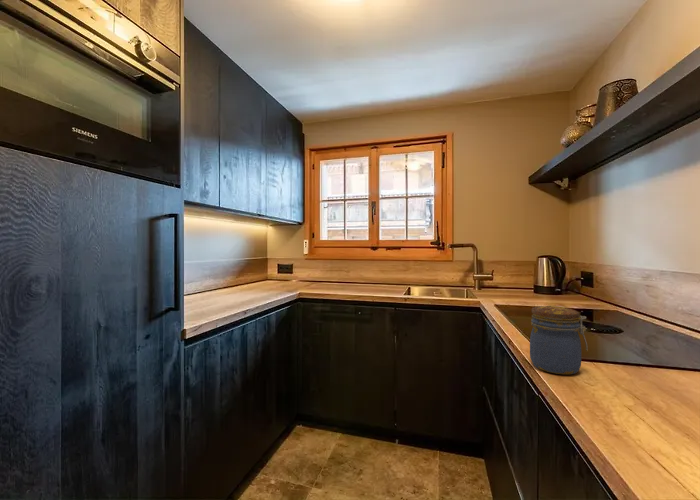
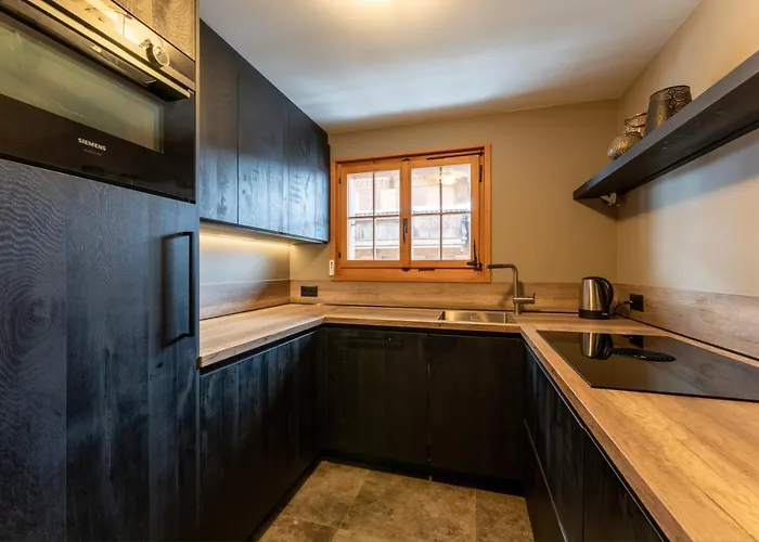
- jar (557, 338)
